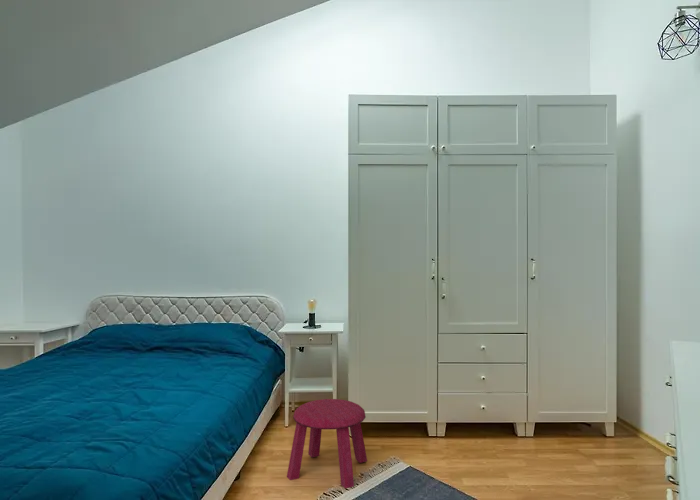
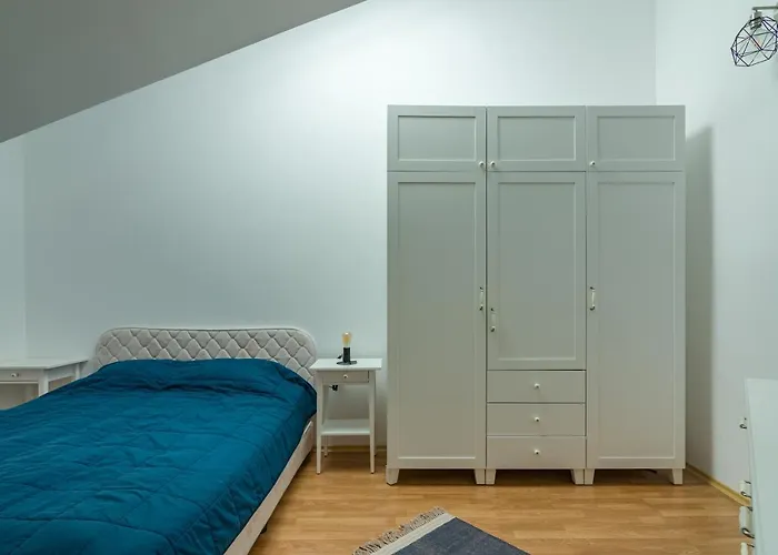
- stool (337, 439)
